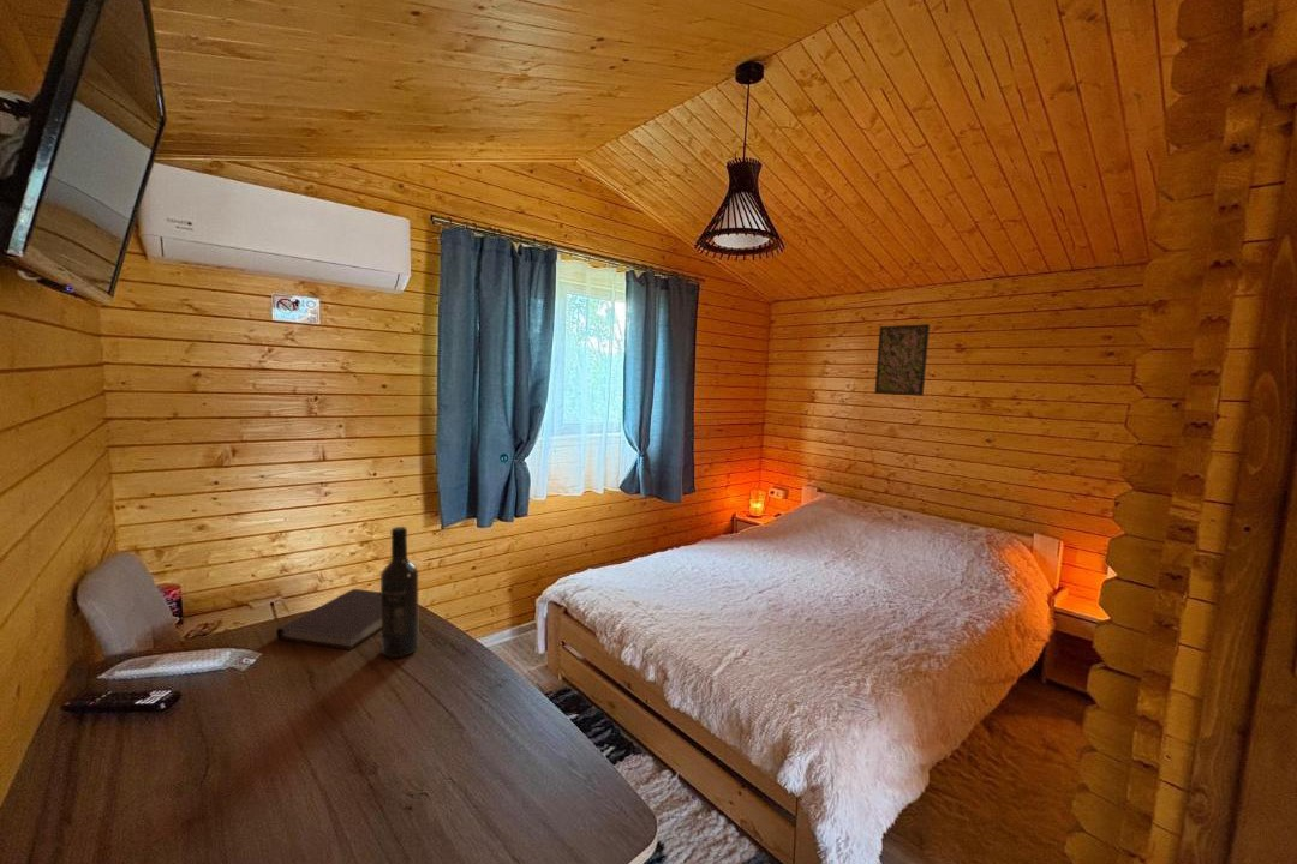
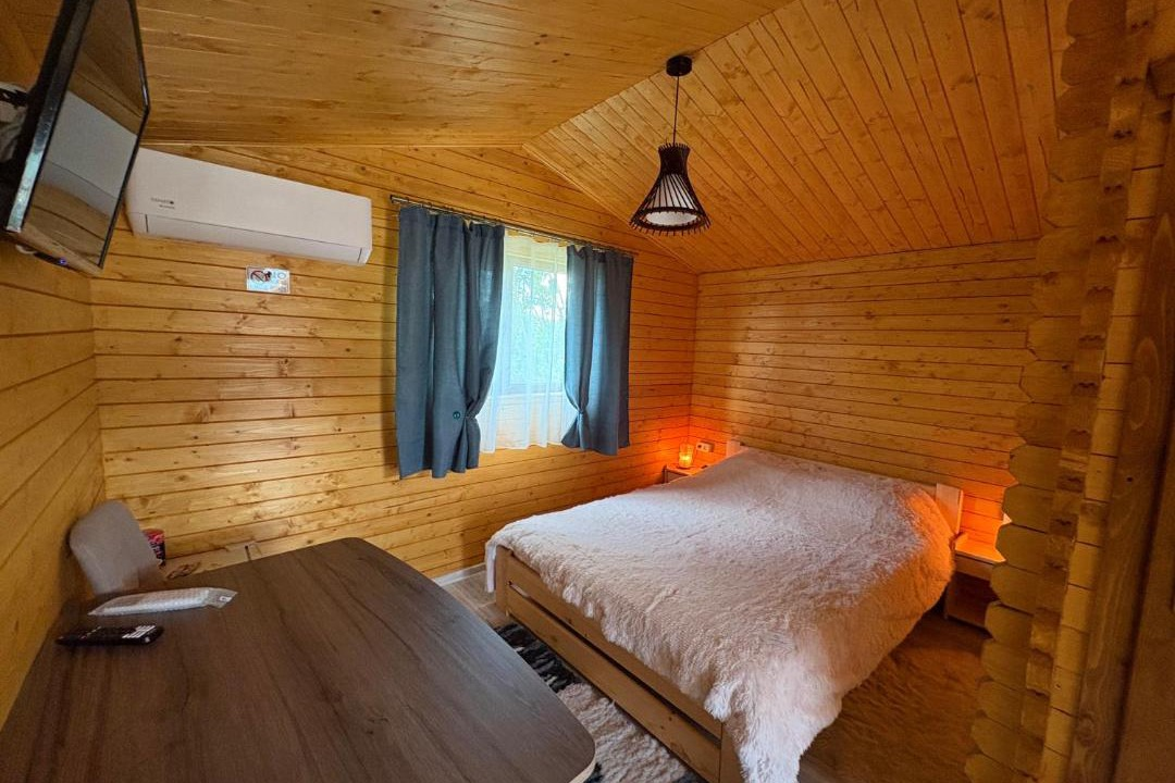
- wine bottle (399, 589)
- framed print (901, 360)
- notebook (351, 616)
